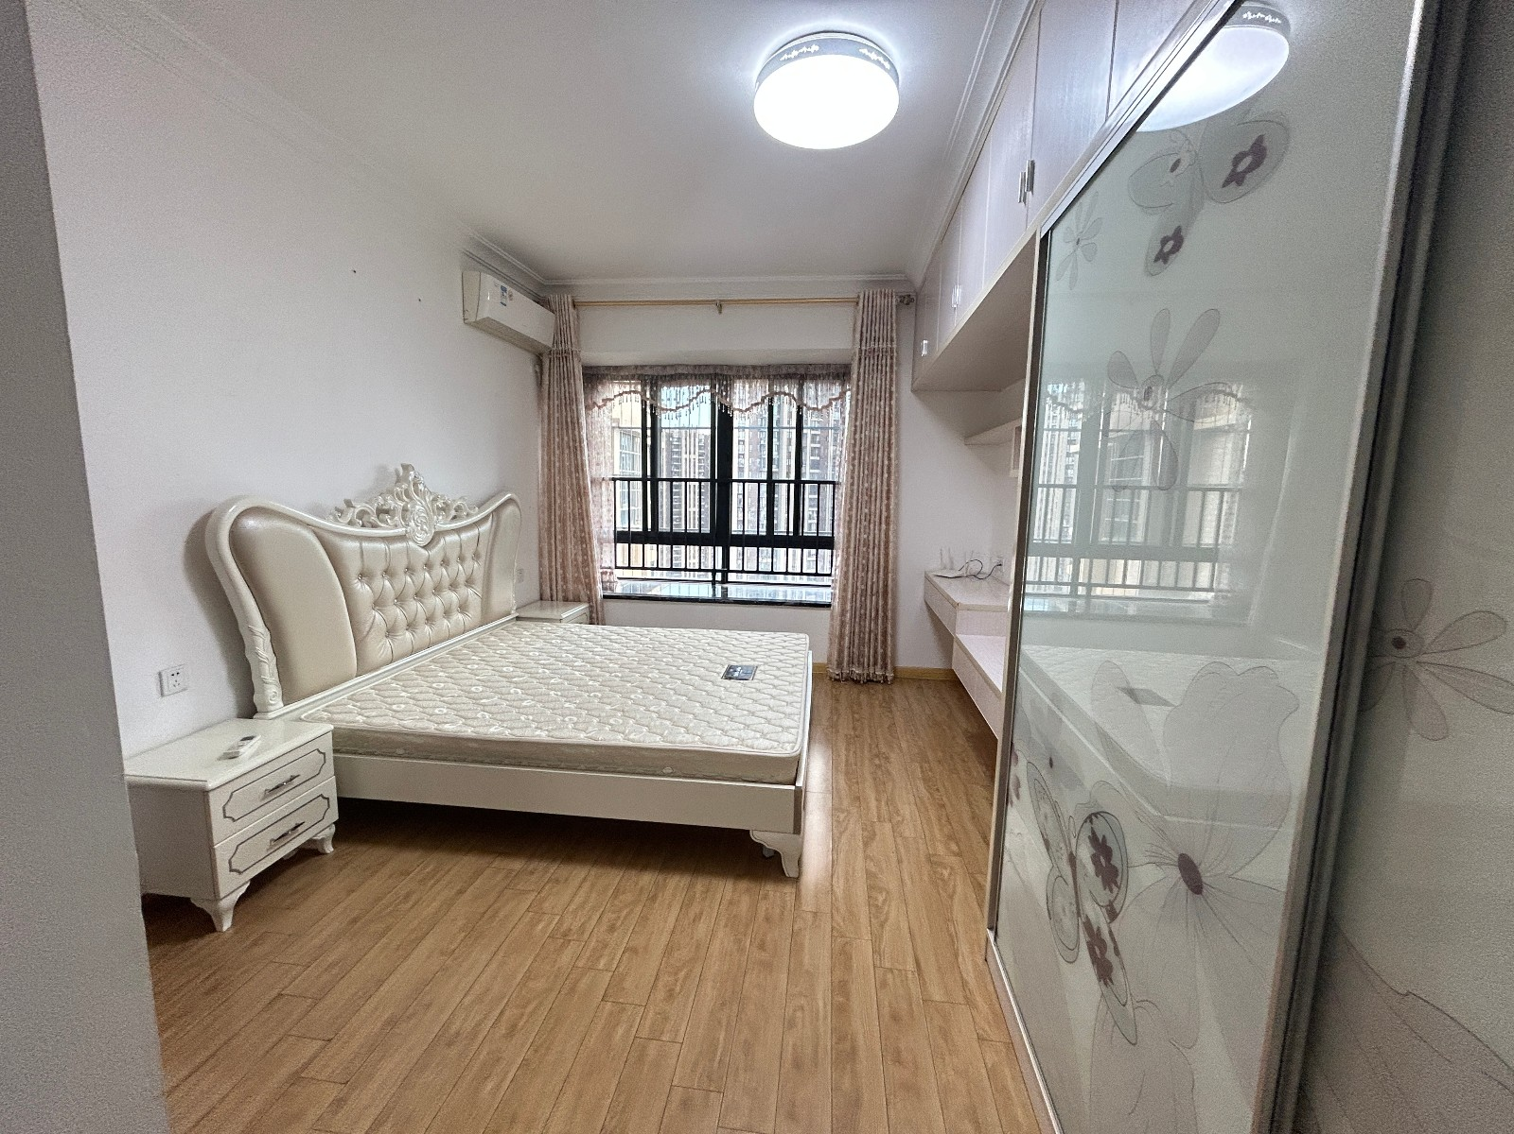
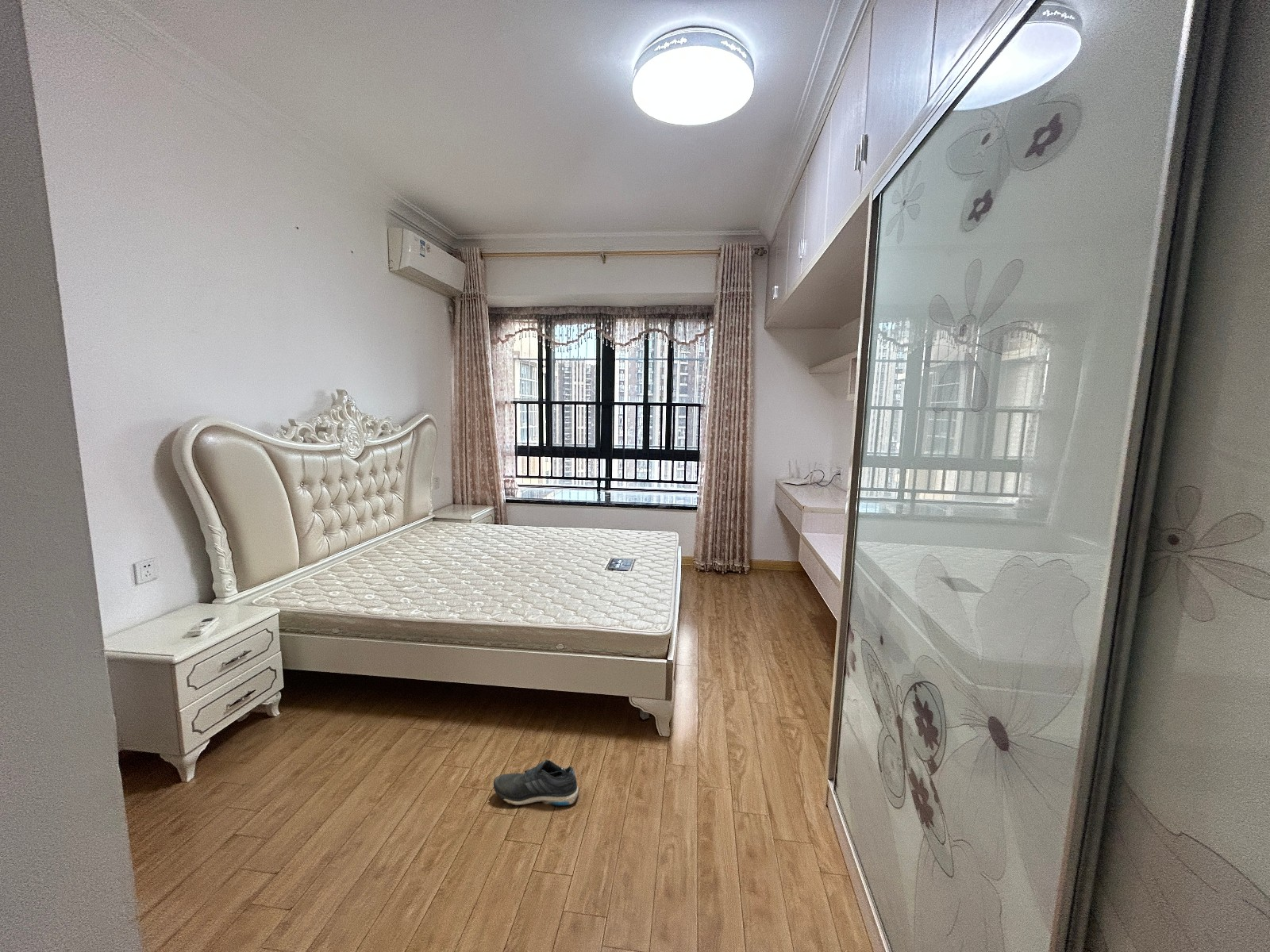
+ shoe (536, 776)
